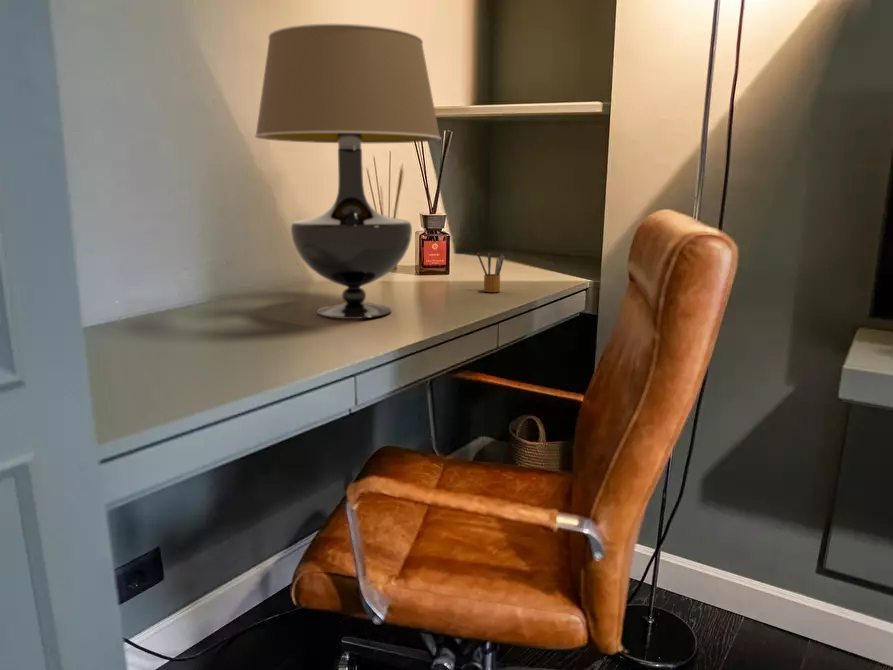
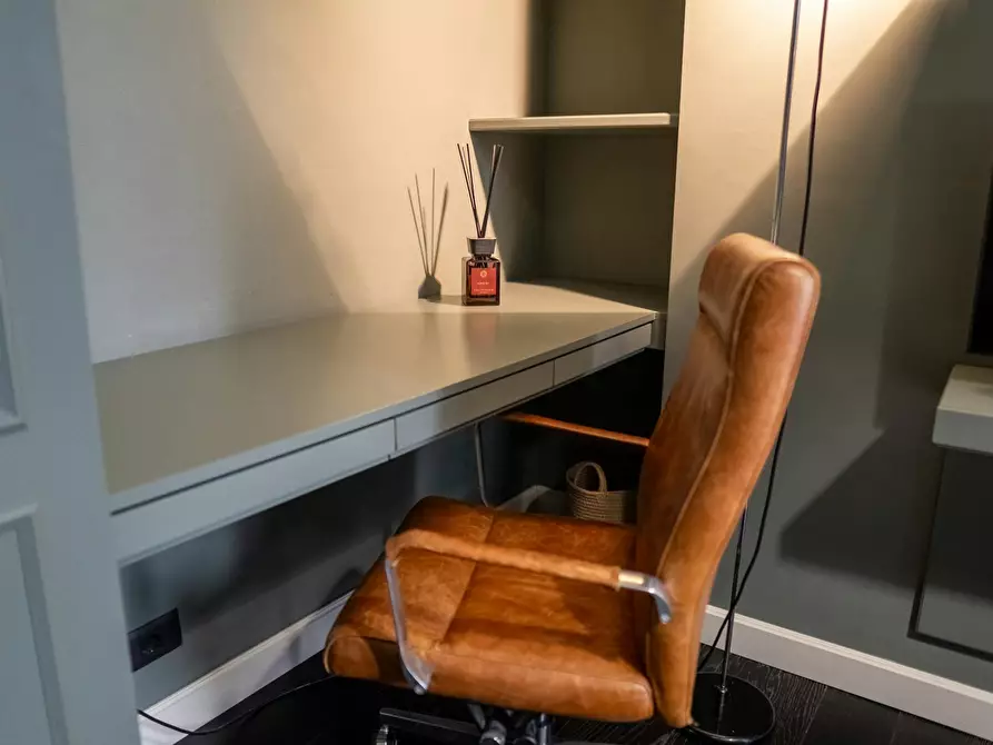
- pencil box (489, 271)
- table lamp (350, 182)
